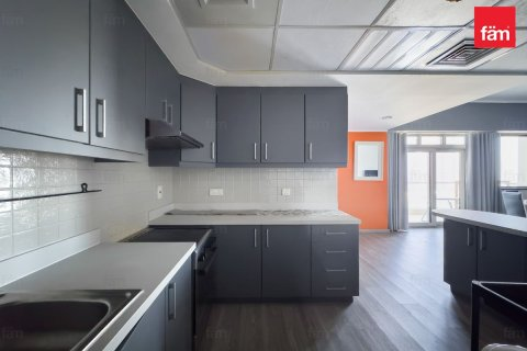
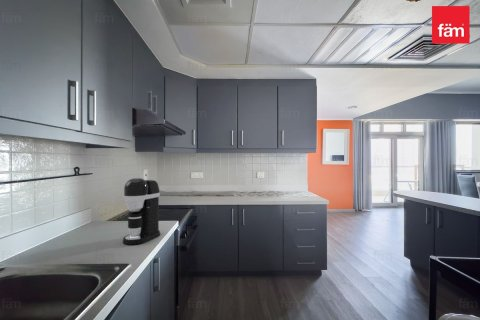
+ coffee maker (142, 207)
